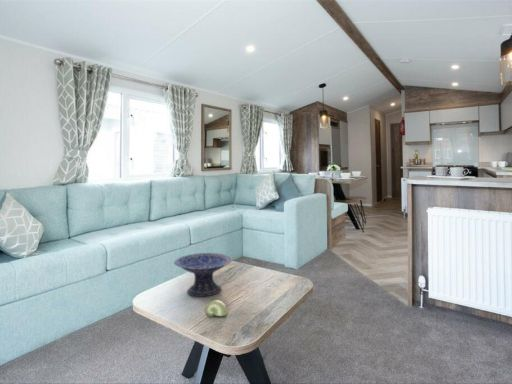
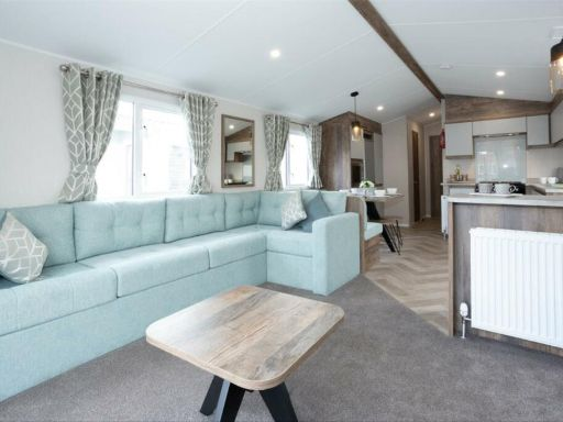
- decorative bowl (204, 274)
- decorative egg (216, 307)
